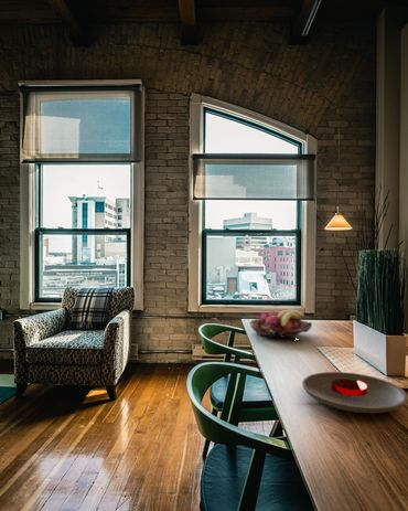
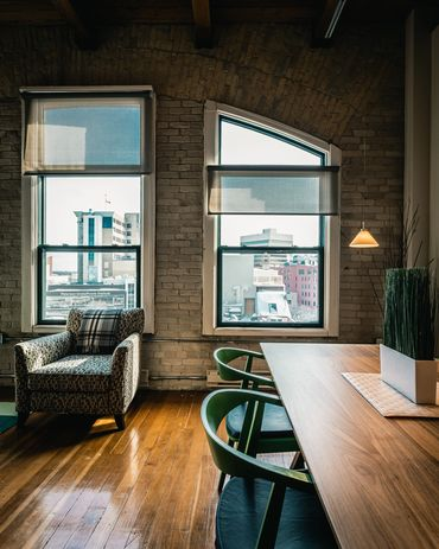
- plate (352, 393)
- fruit basket (280, 322)
